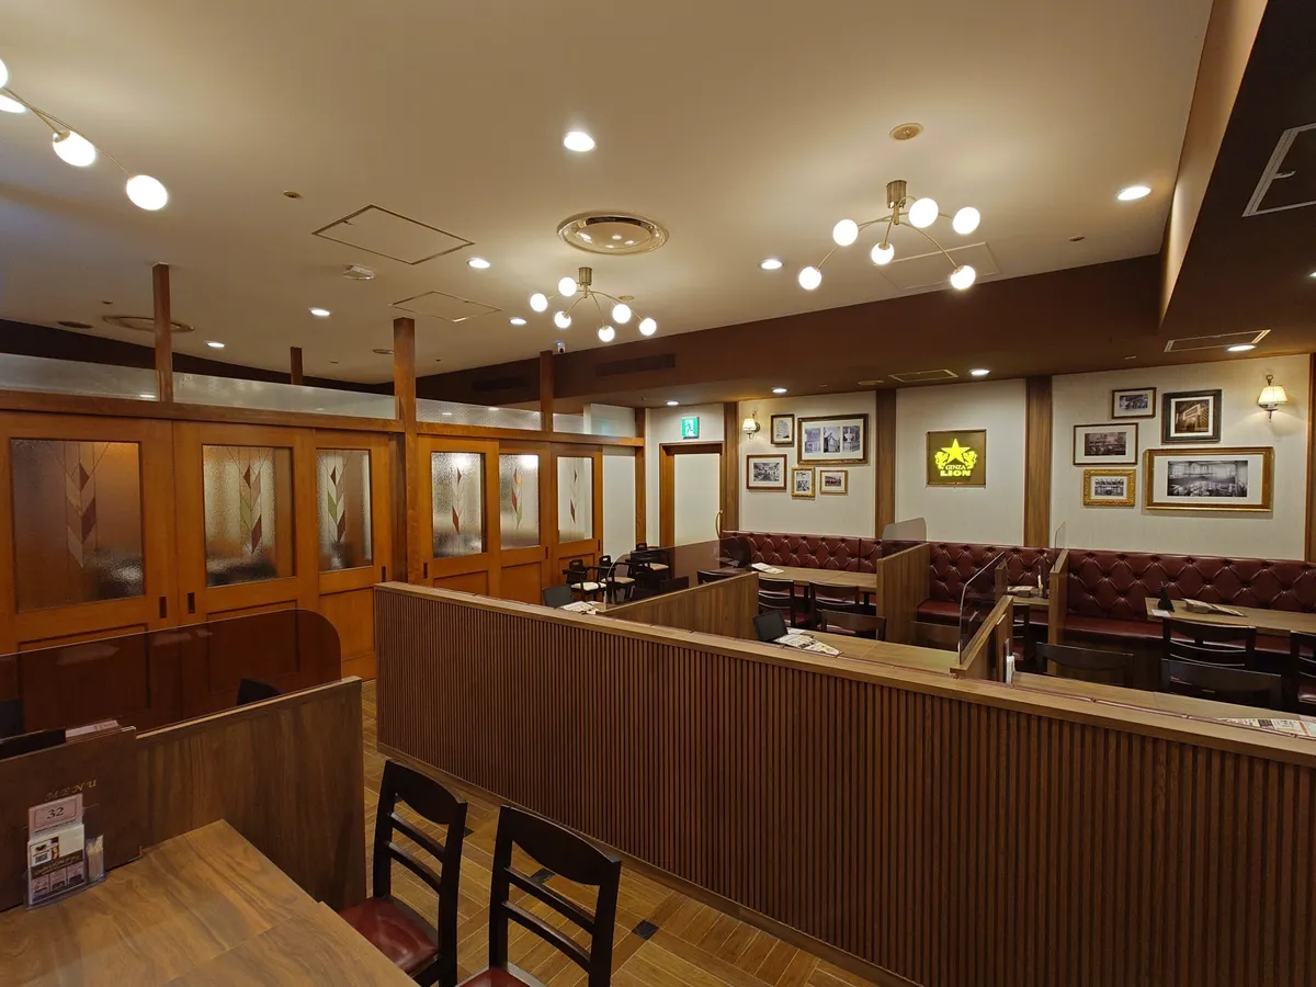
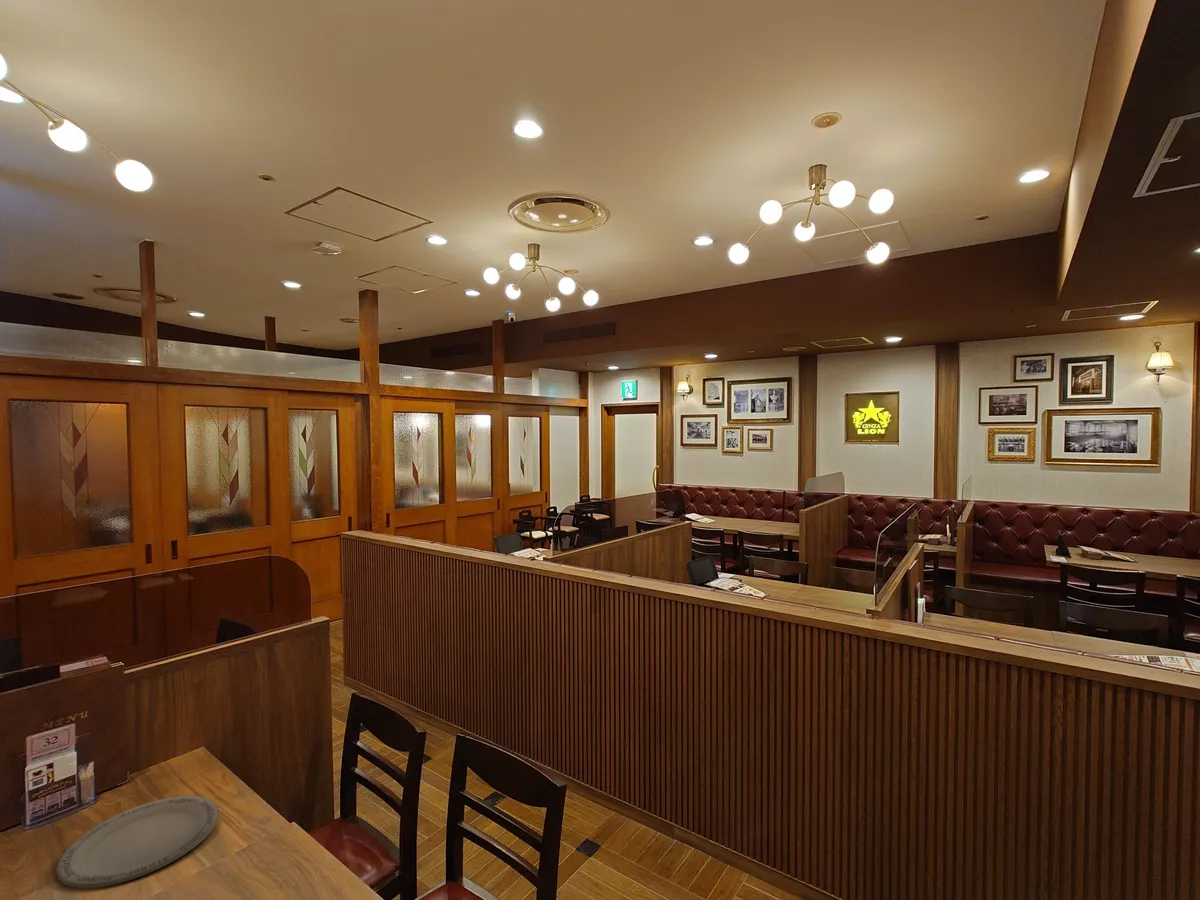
+ plate (143, 839)
